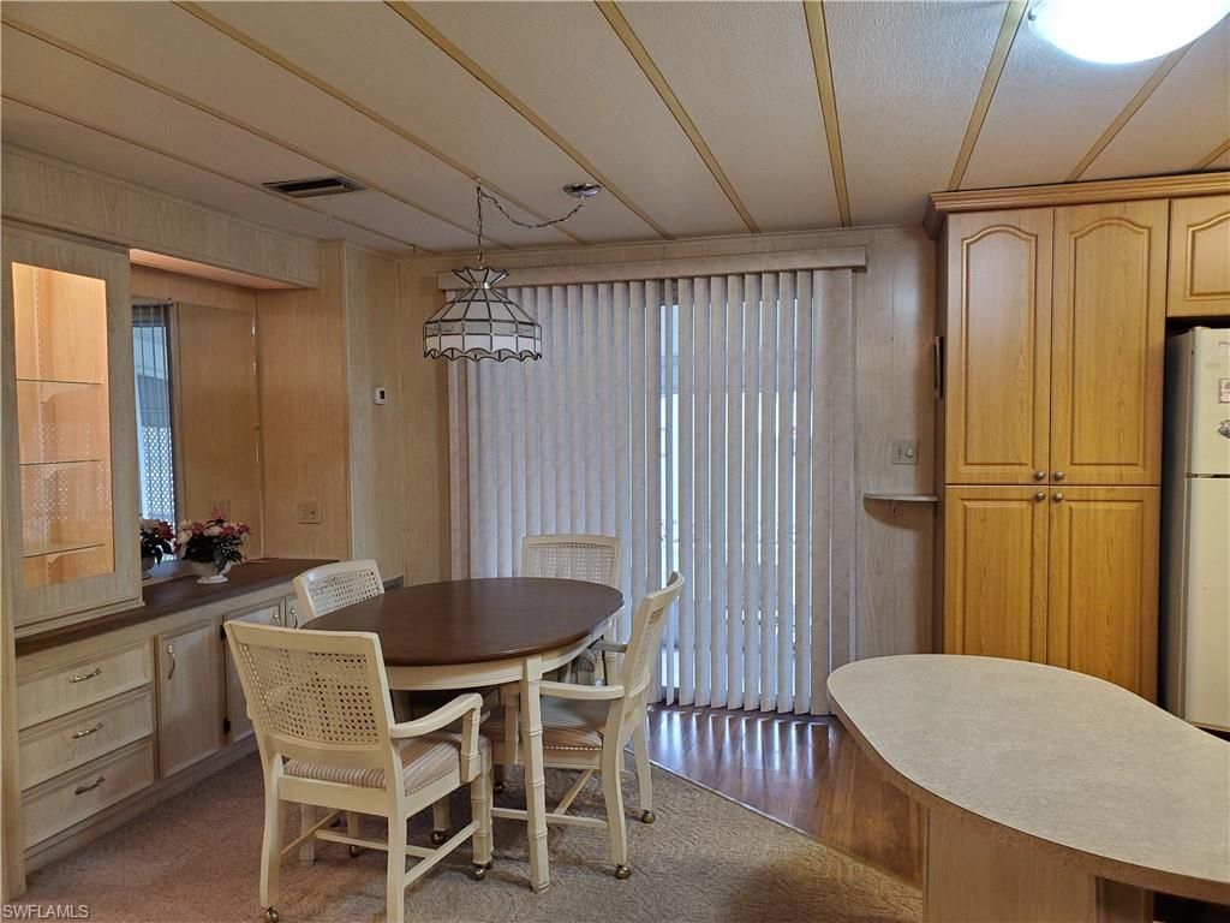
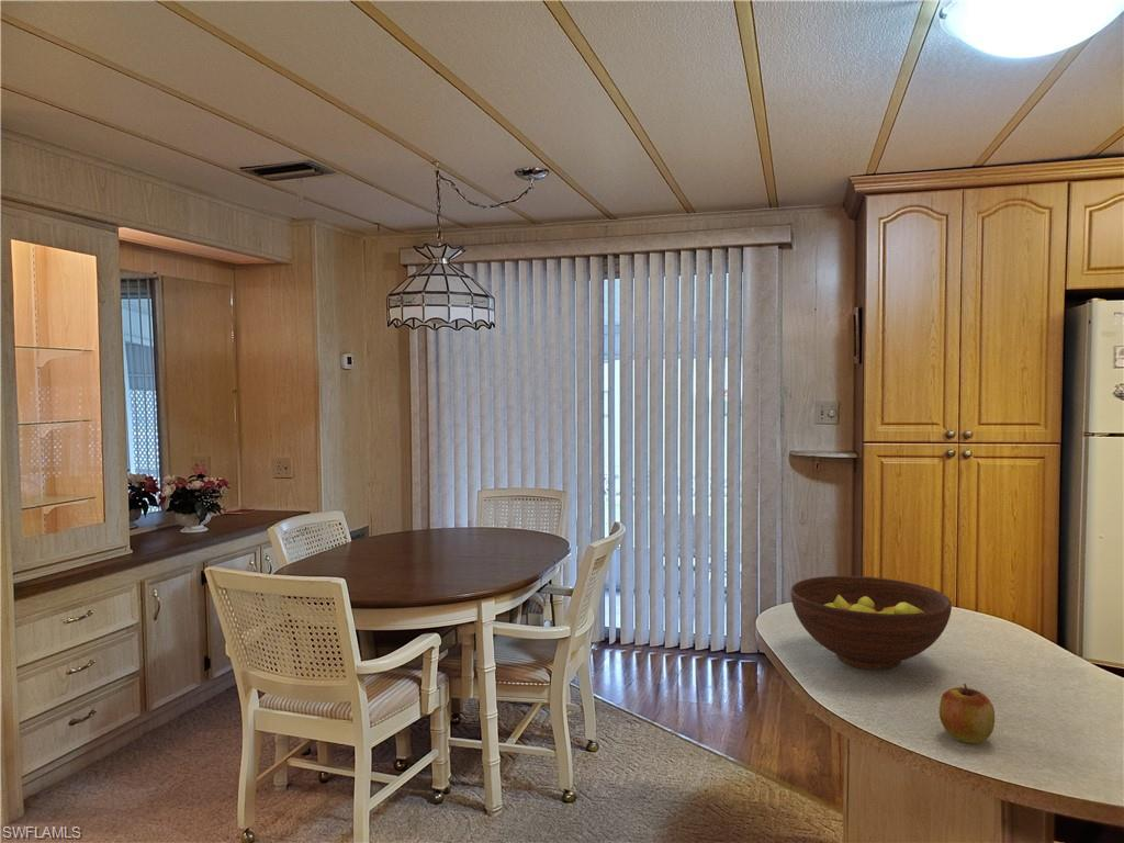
+ apple (966, 710)
+ fruit bowl (867, 627)
